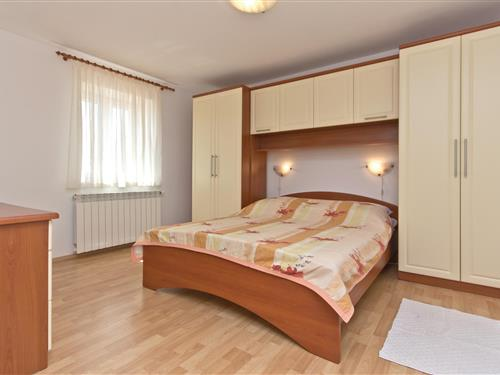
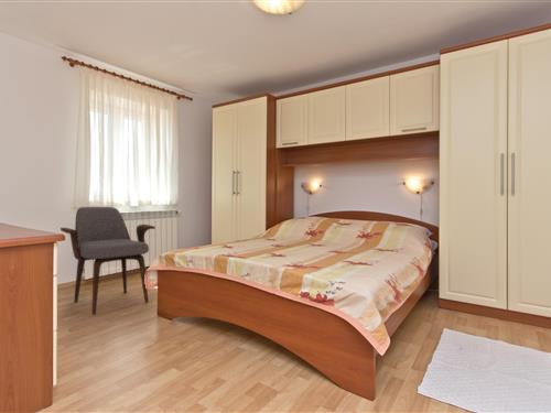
+ armchair (108, 253)
